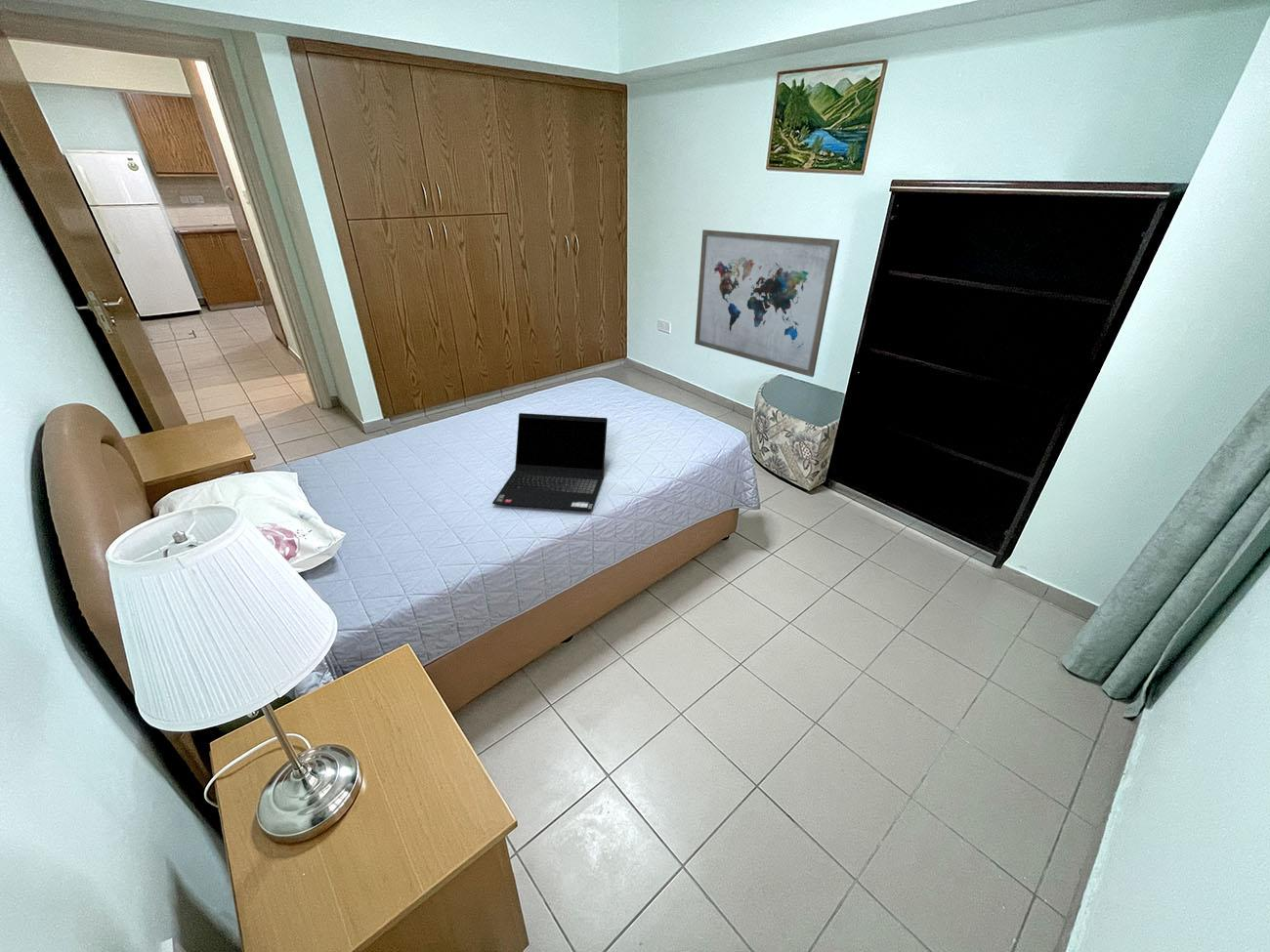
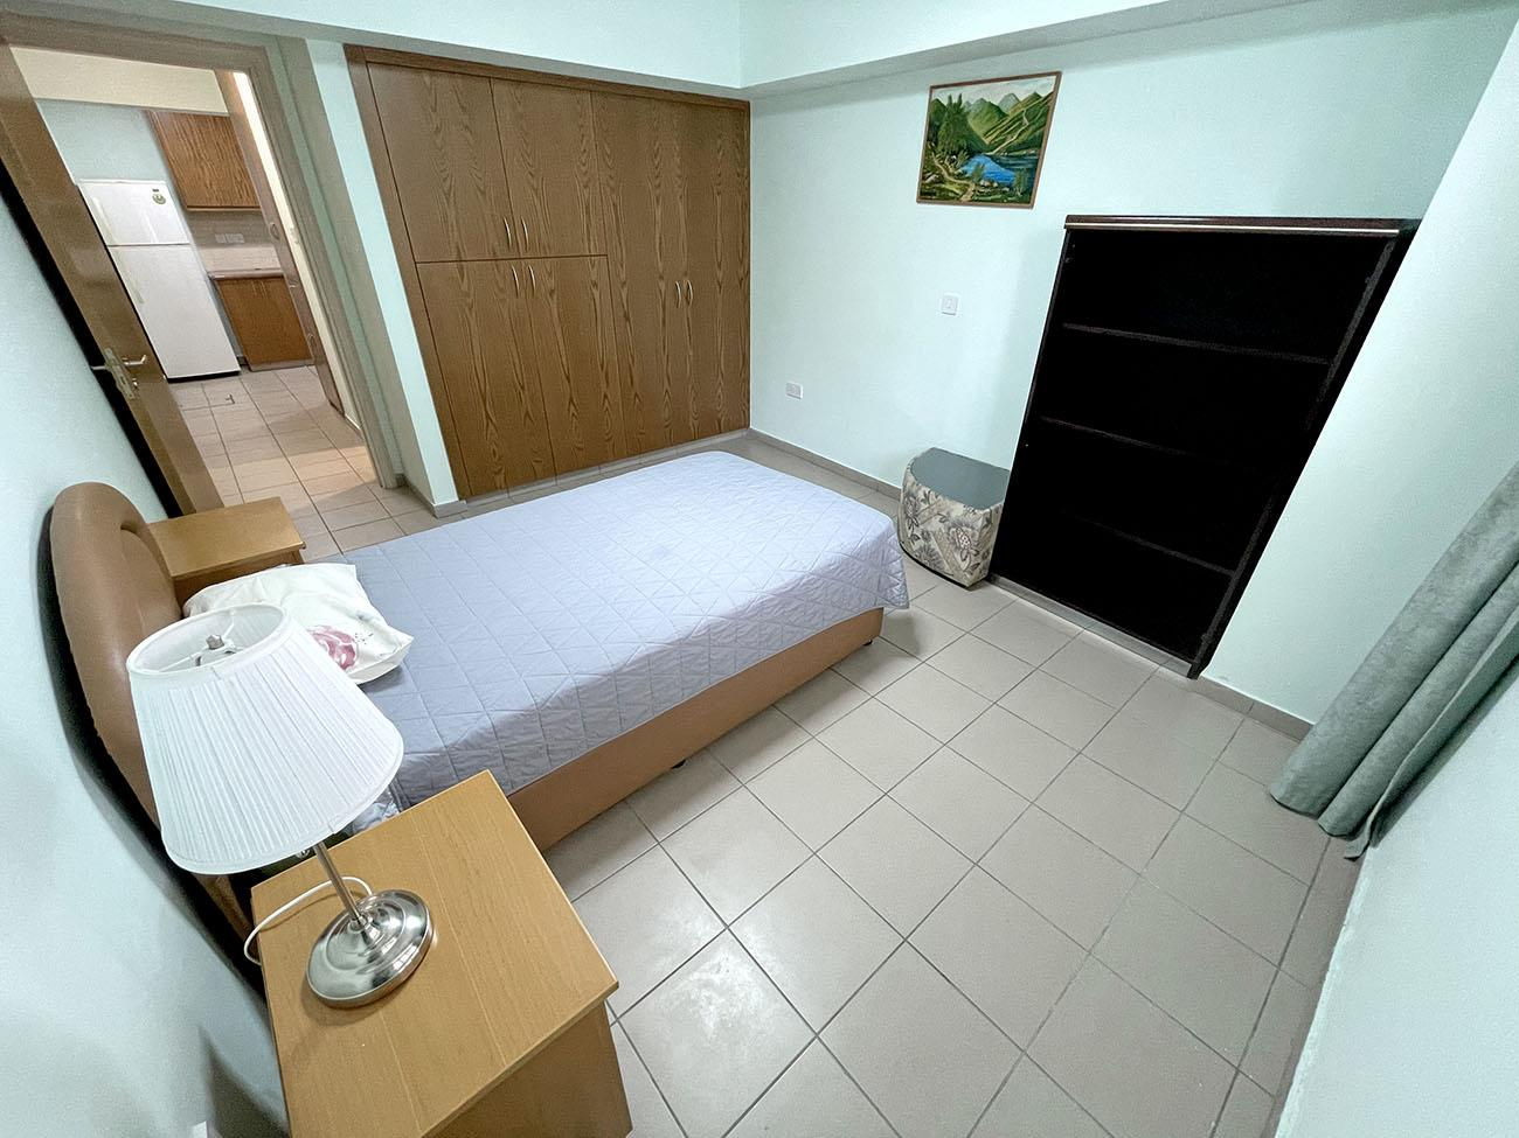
- laptop computer (552, 460)
- wall art (755, 300)
